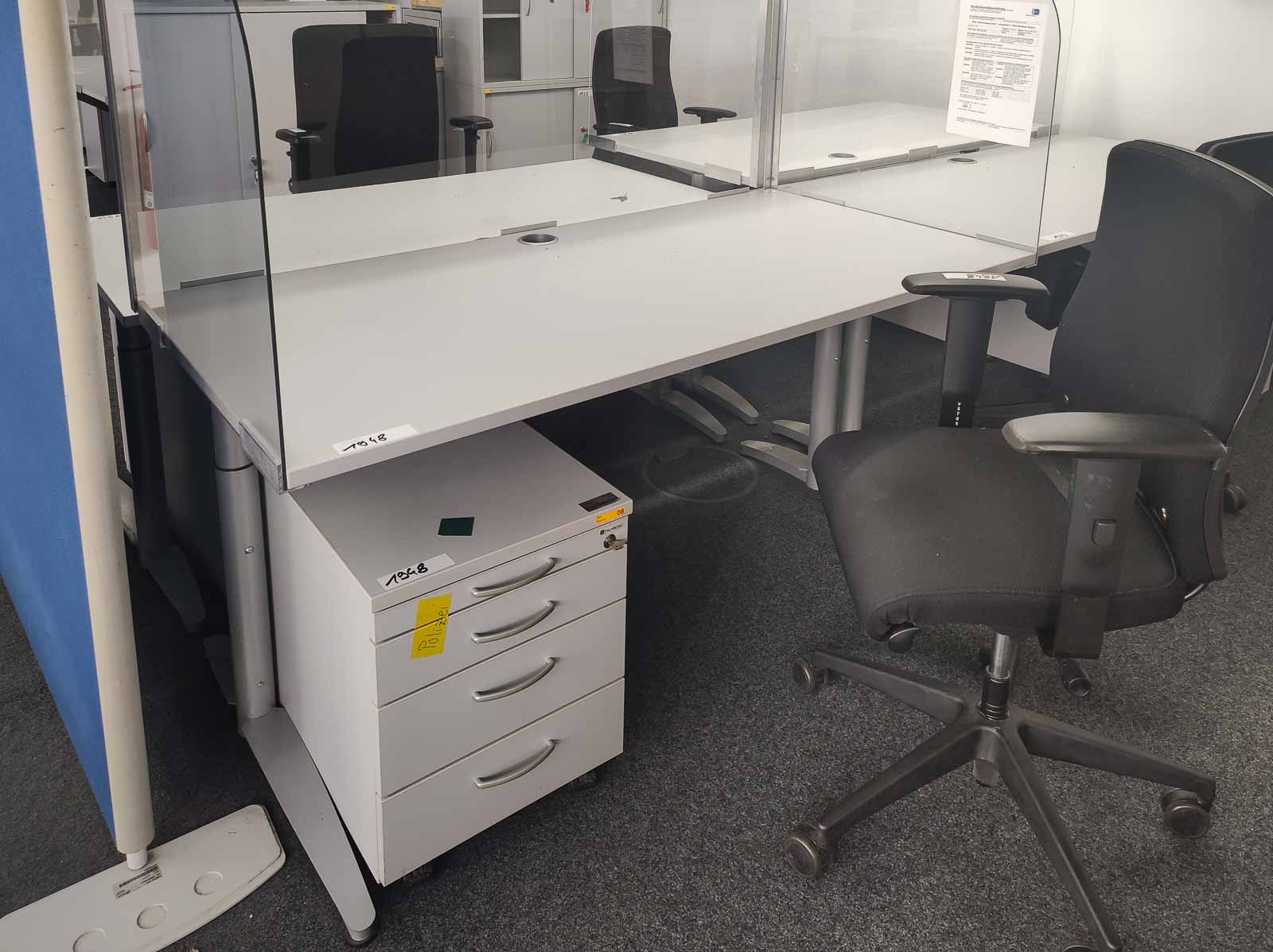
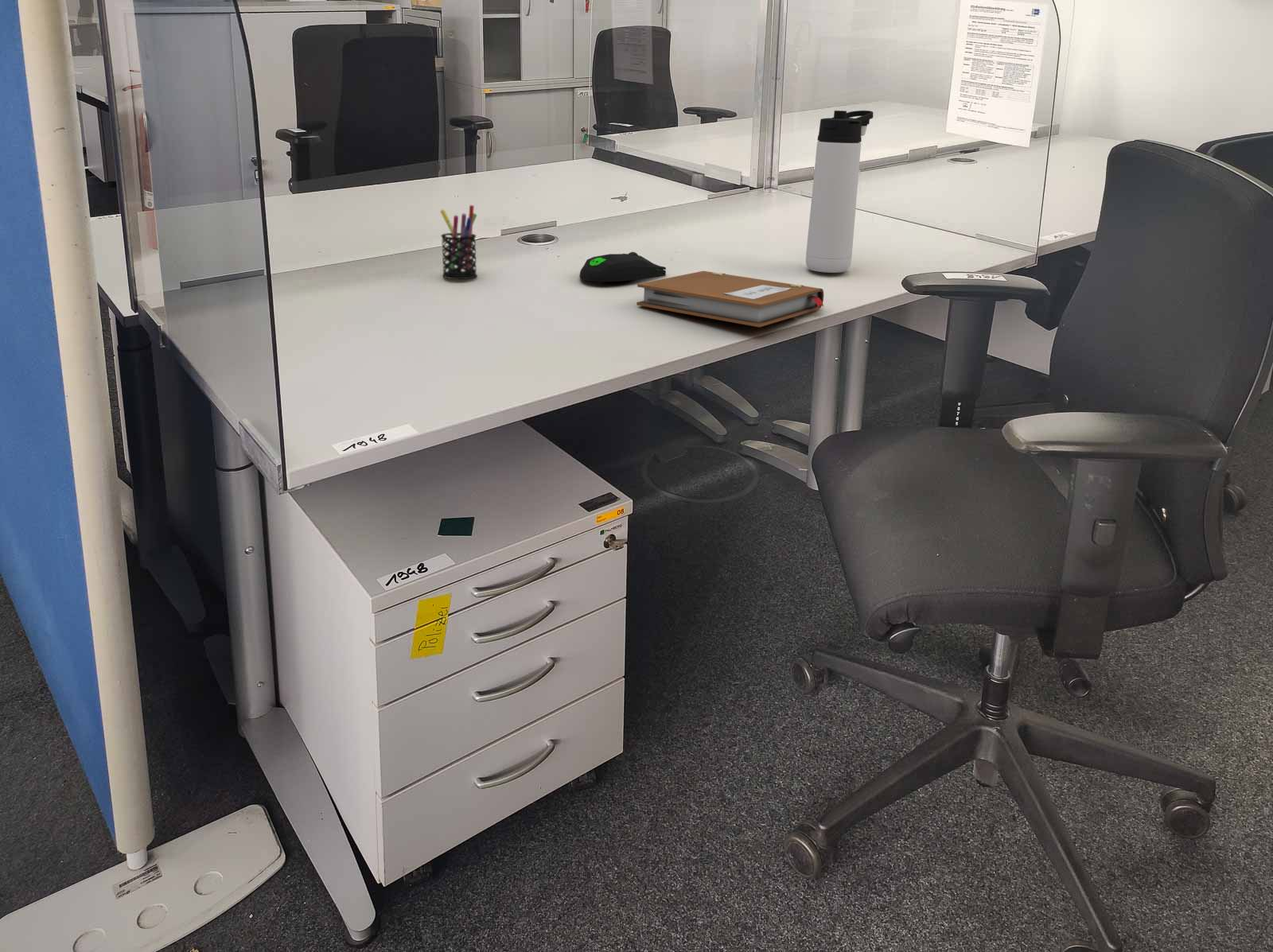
+ pen holder (462, 240)
+ notebook (734, 297)
+ computer mouse (617, 263)
+ thermos bottle (840, 191)
